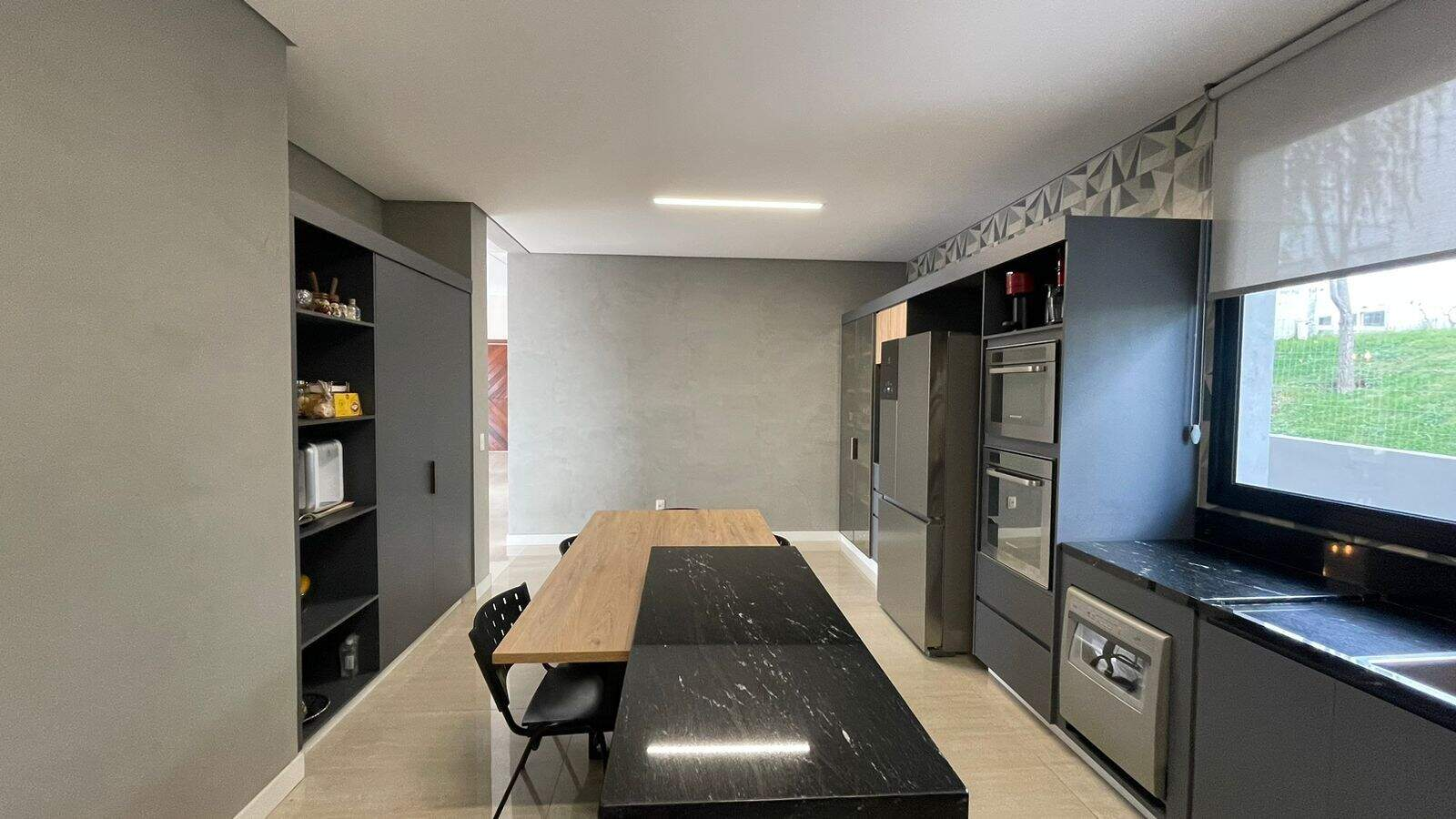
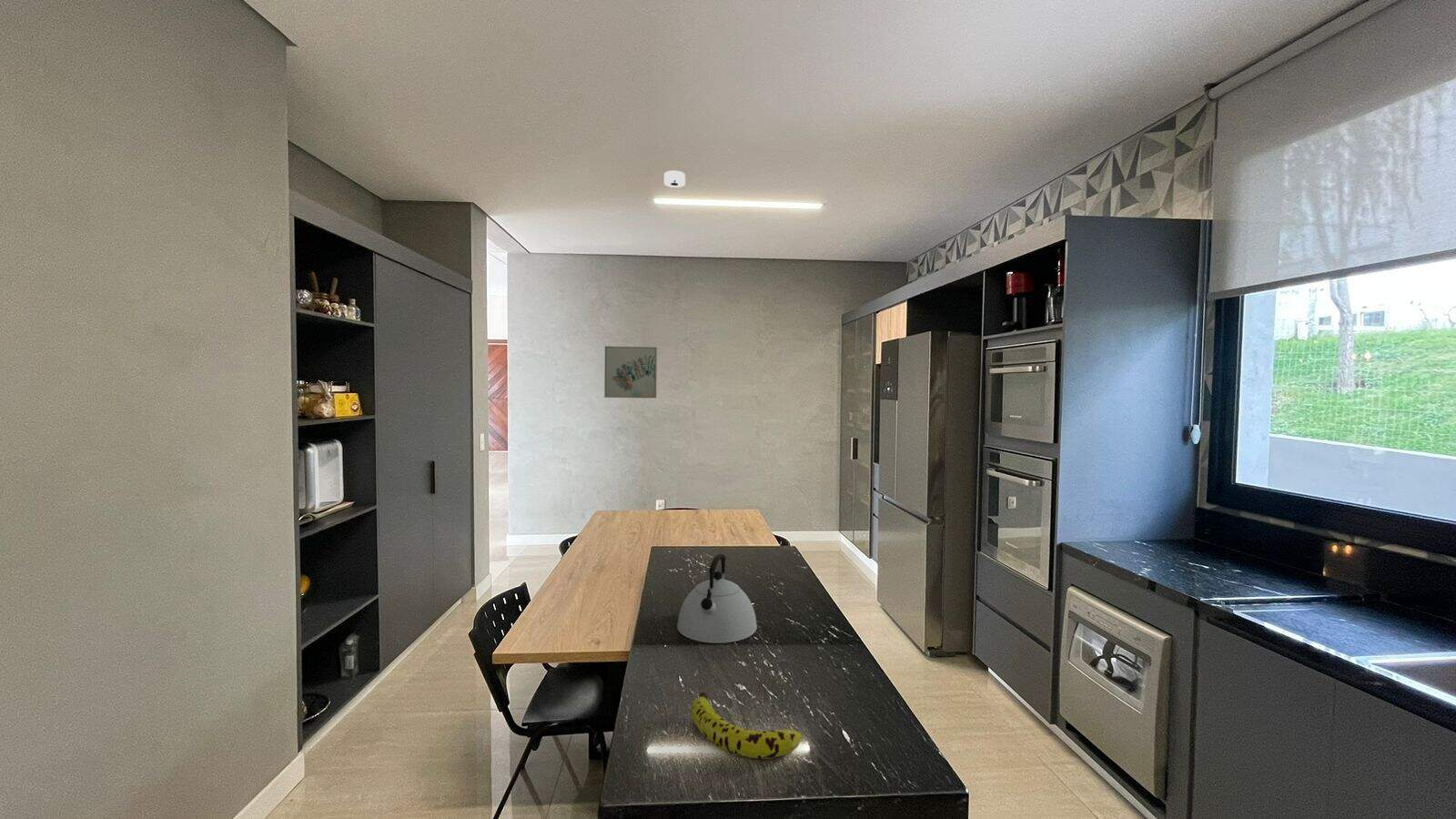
+ kettle (717, 592)
+ smoke detector (674, 179)
+ wall art (631, 372)
+ fruit (741, 728)
